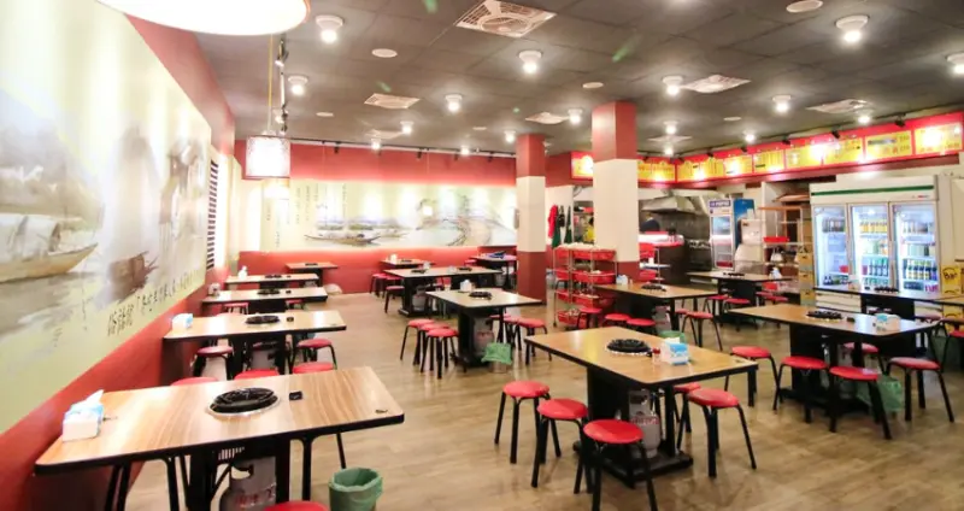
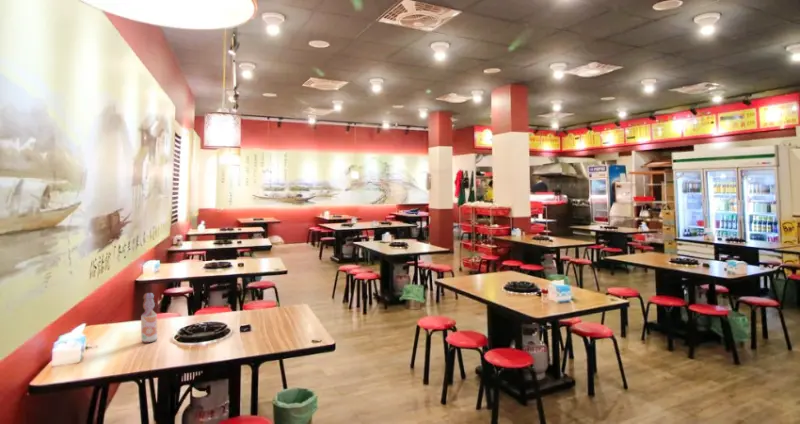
+ bottle (149, 317)
